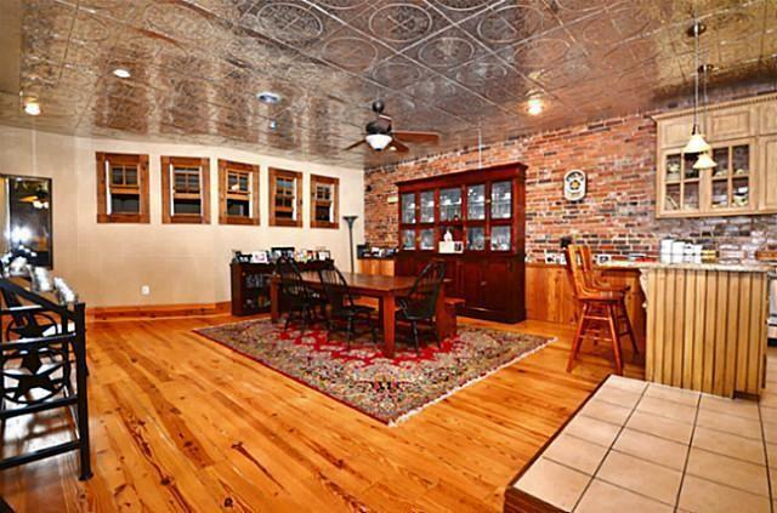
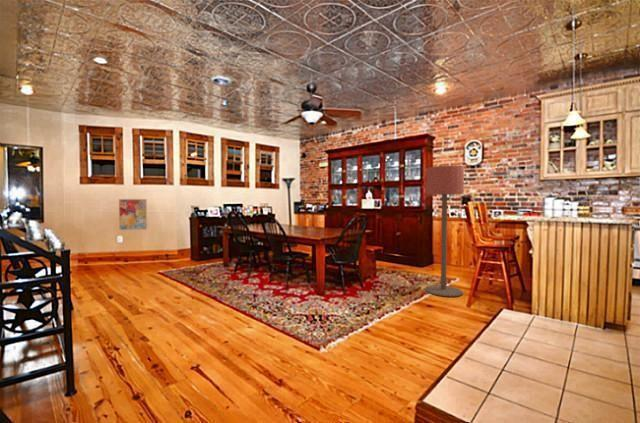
+ floor lamp (444, 229)
+ wall art (133, 214)
